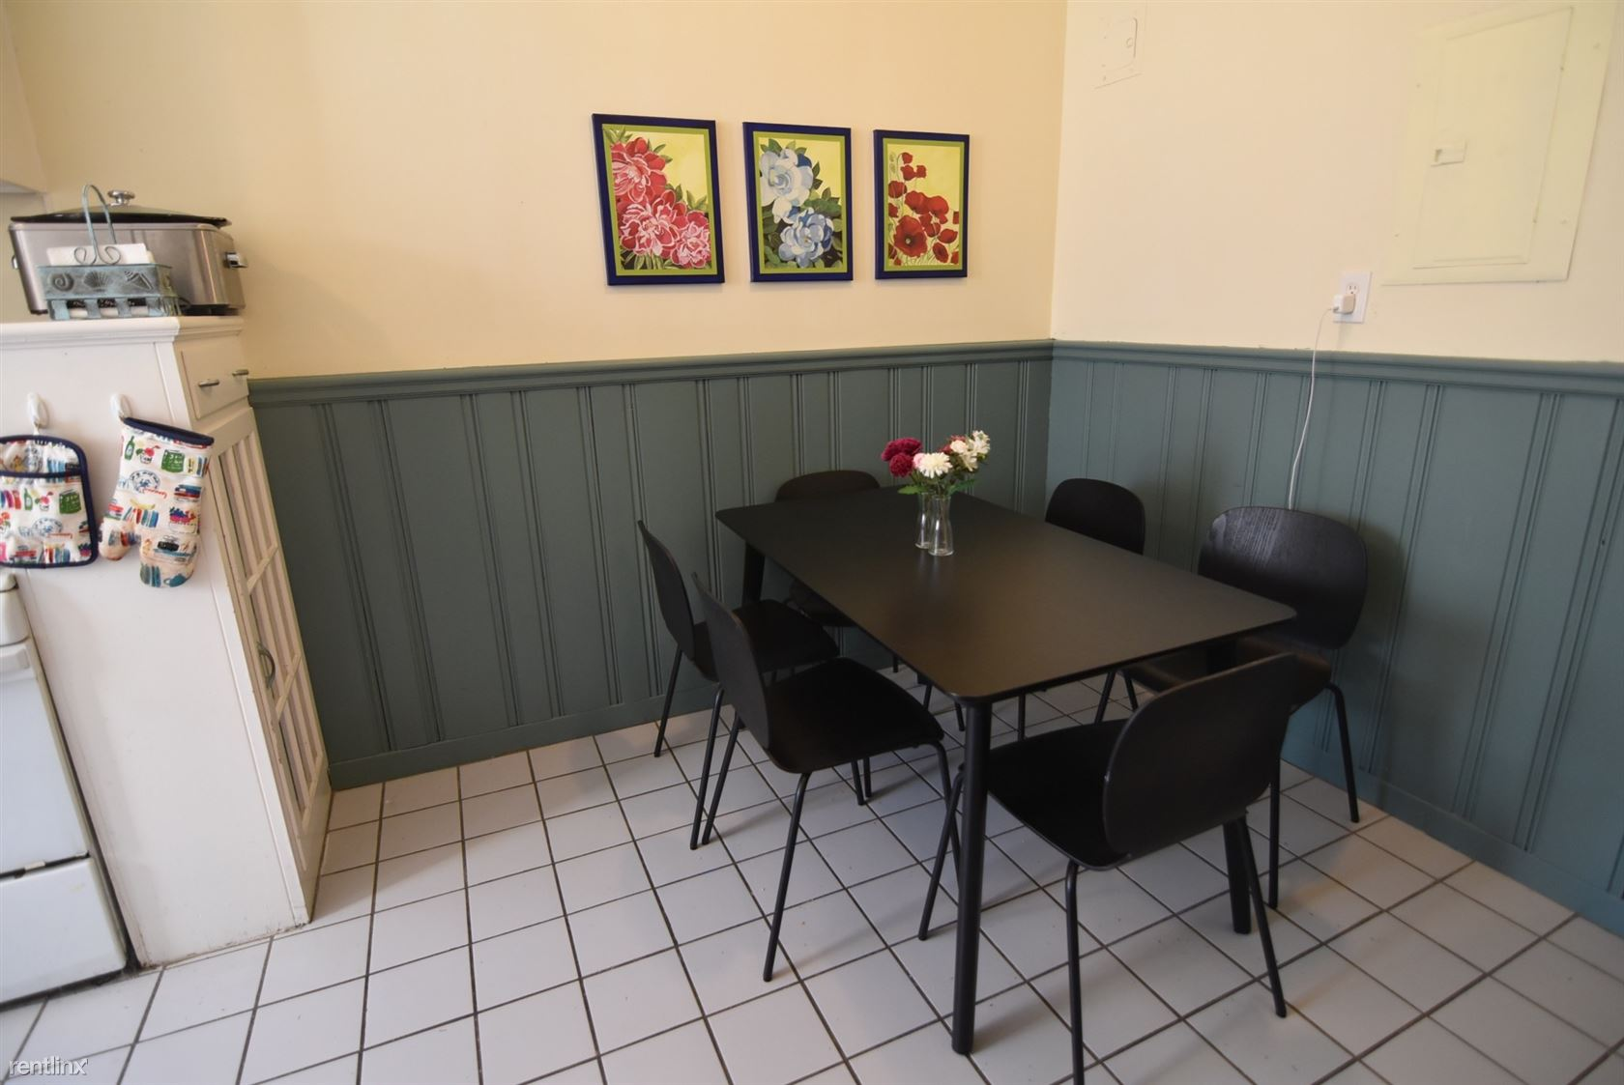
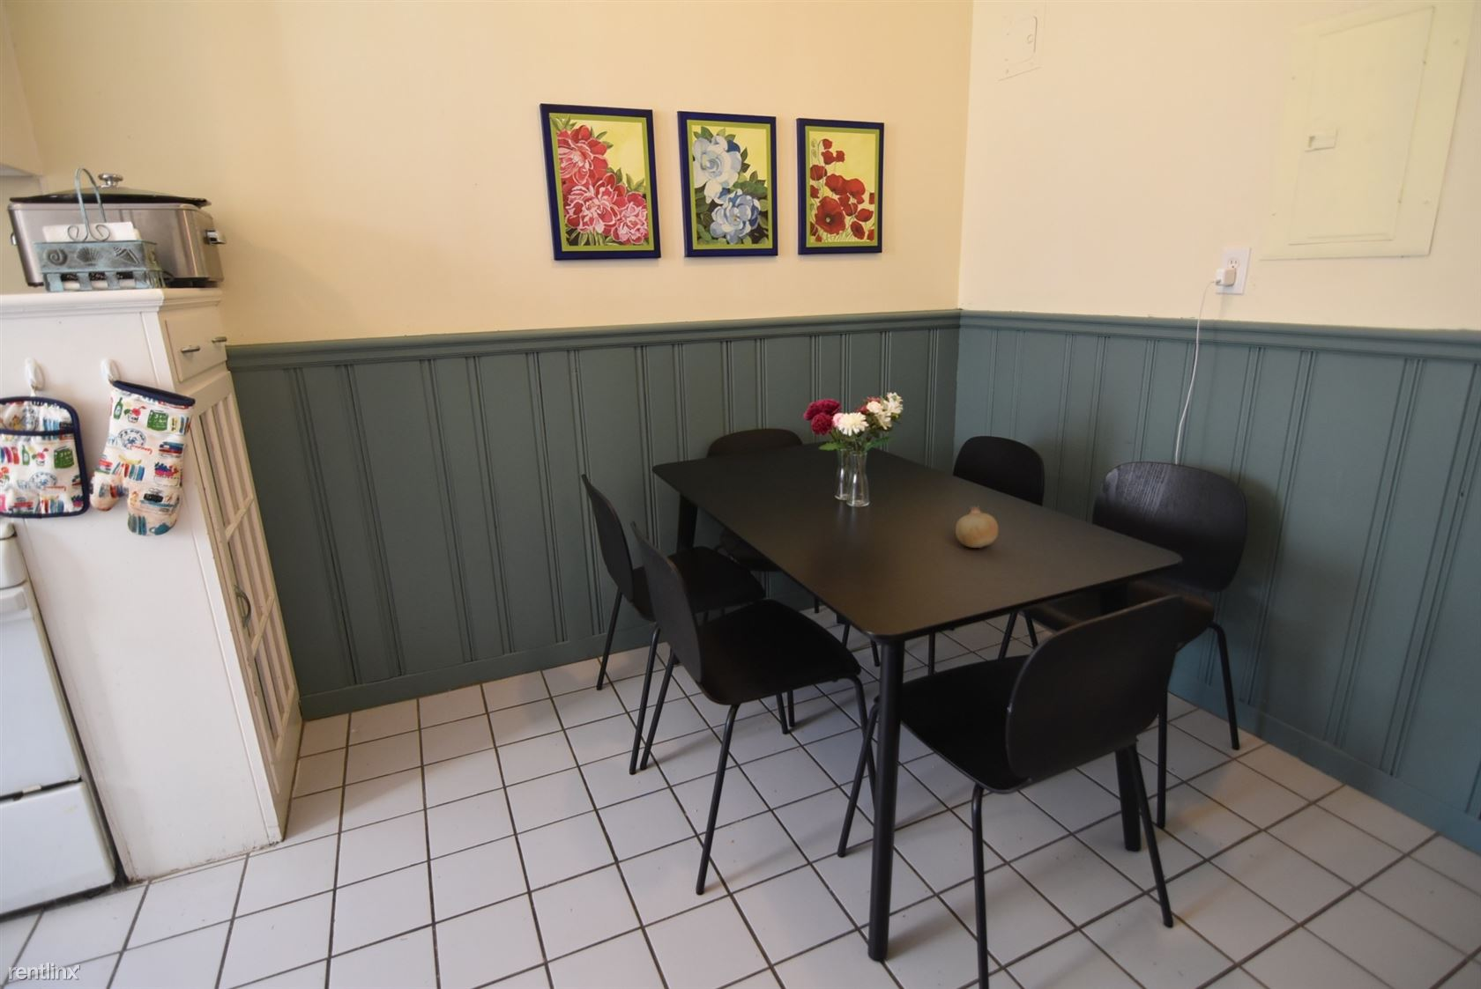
+ fruit (976, 528)
